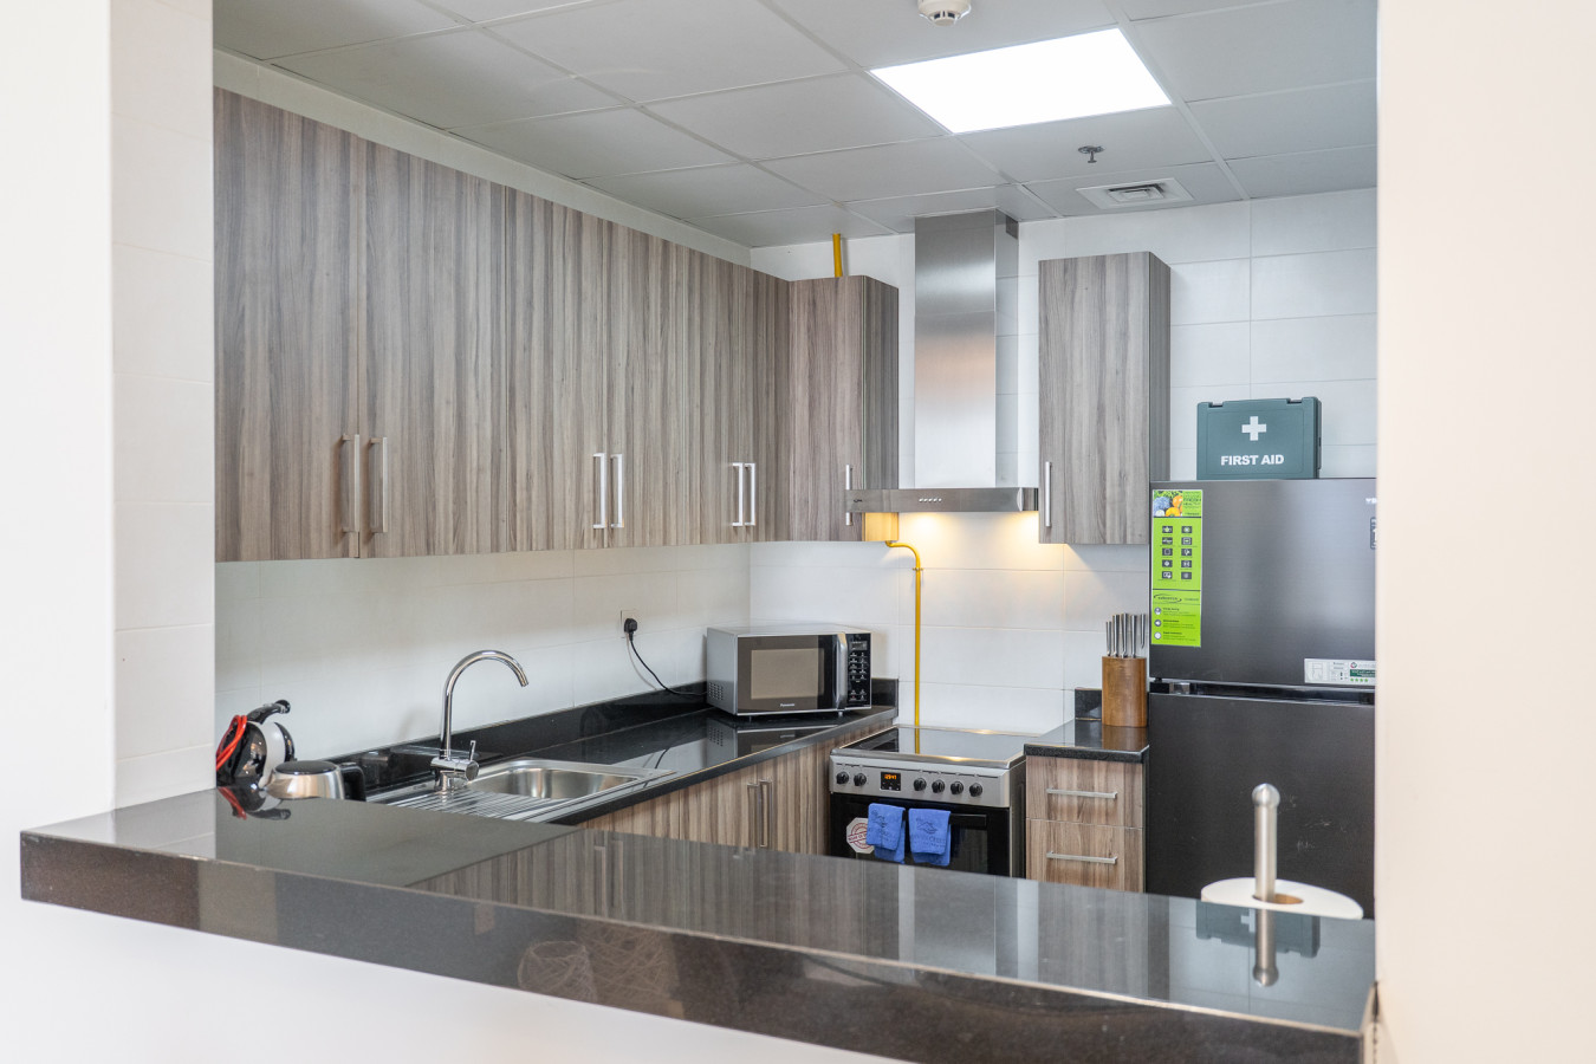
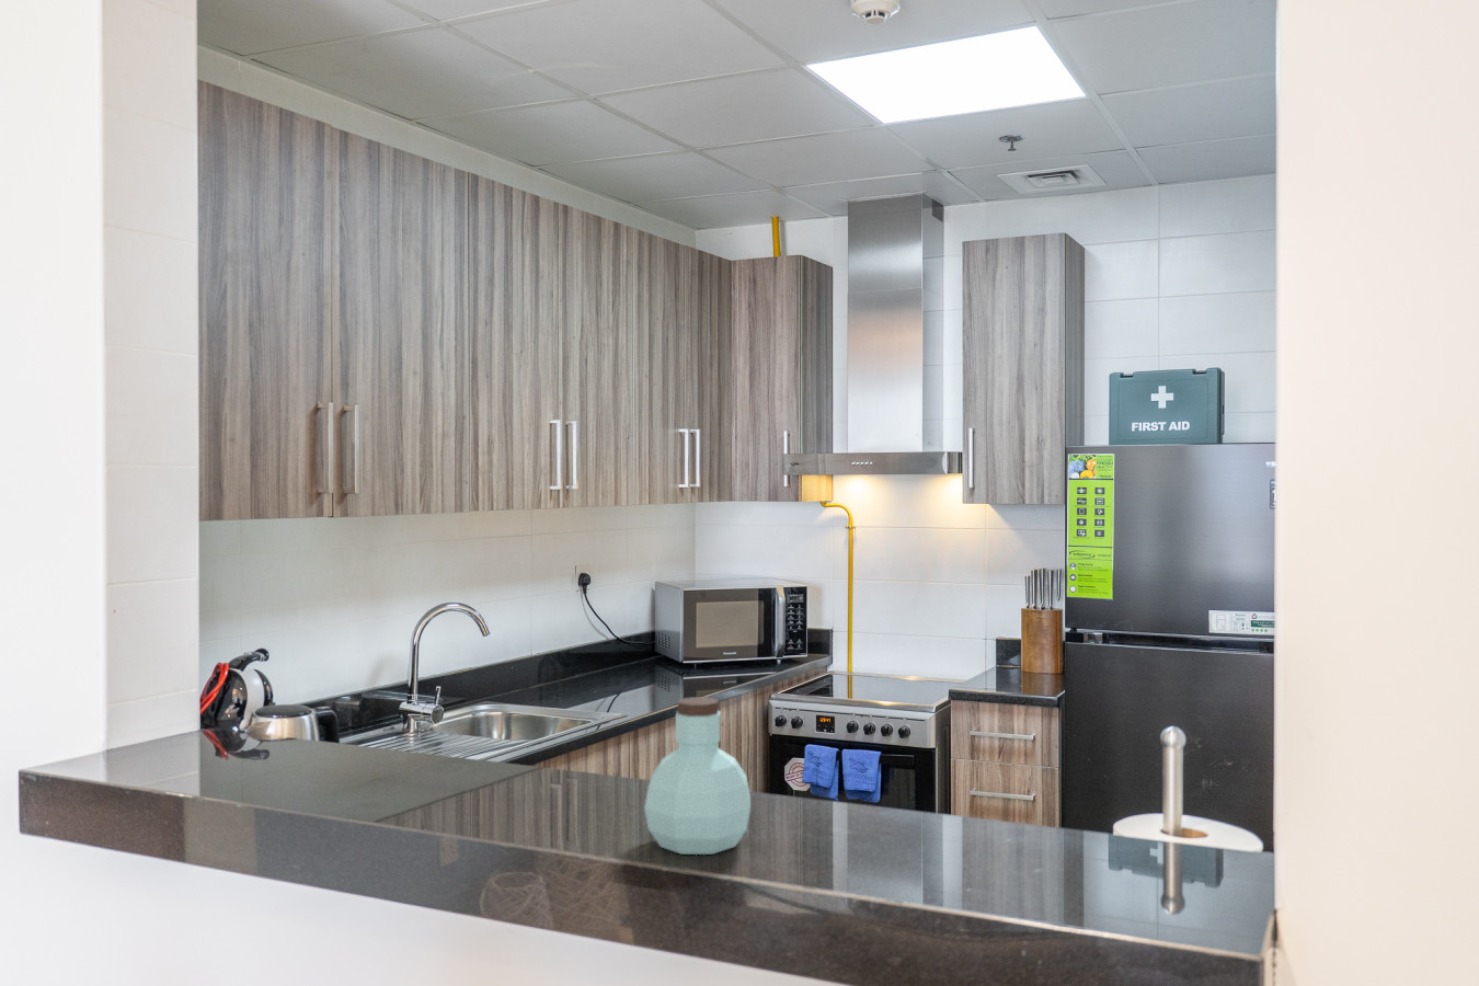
+ jar (698, 771)
